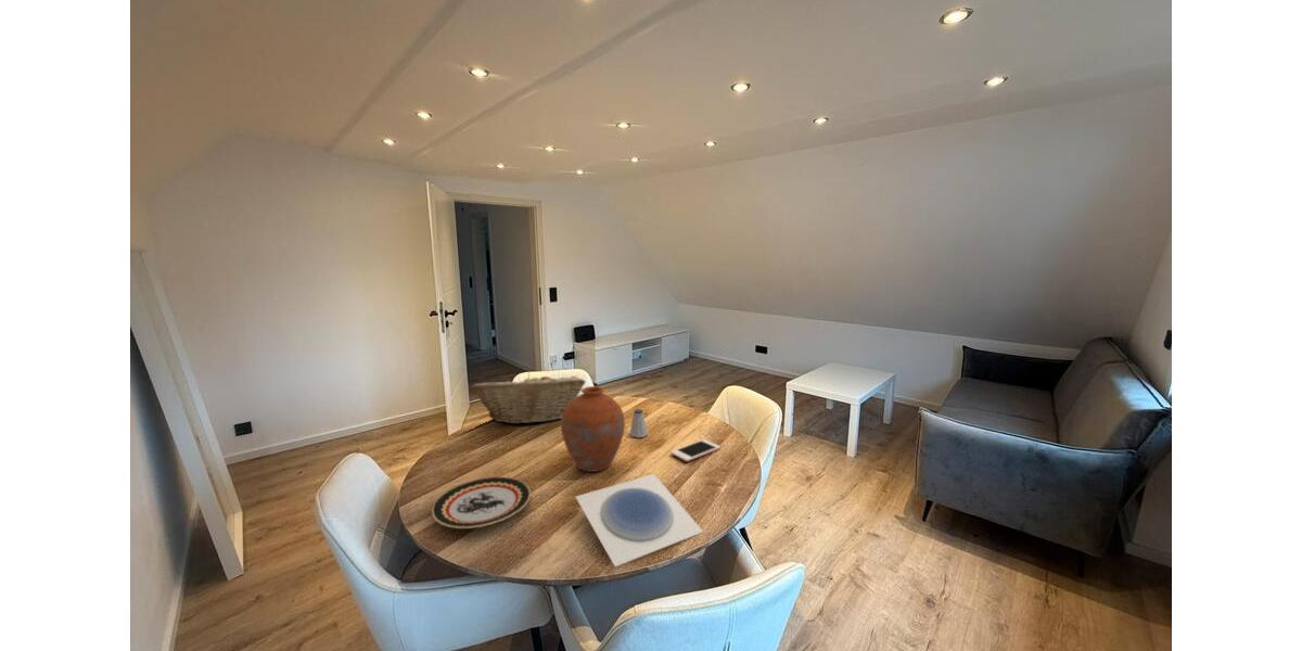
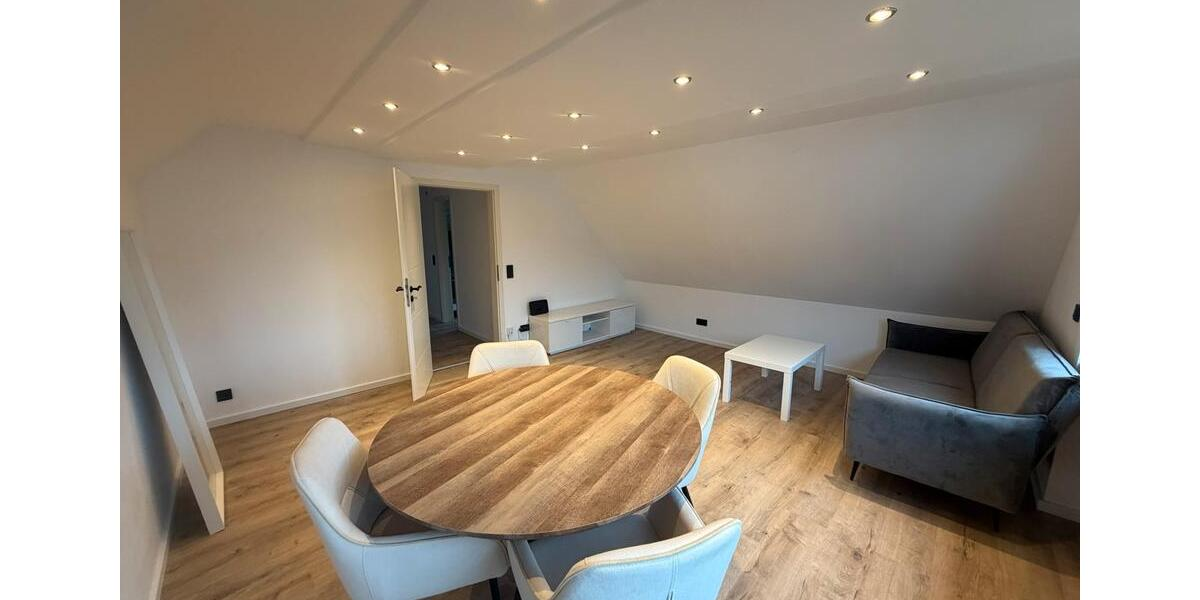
- fruit basket (529, 393)
- saltshaker (638, 422)
- plate (637, 512)
- vase (592, 427)
- plate (483, 502)
- cell phone (695, 449)
